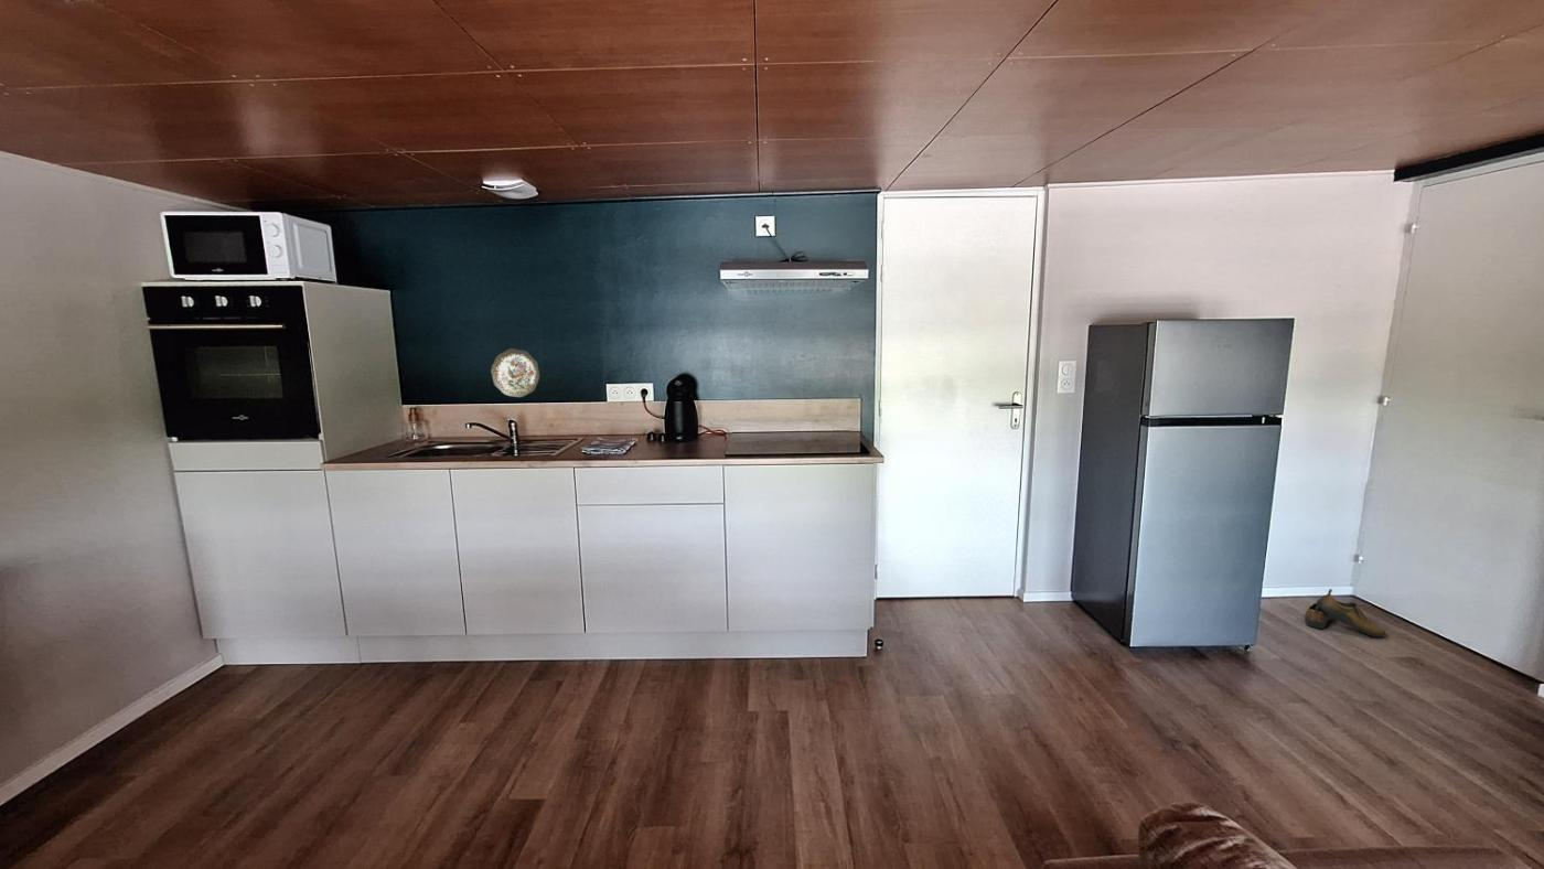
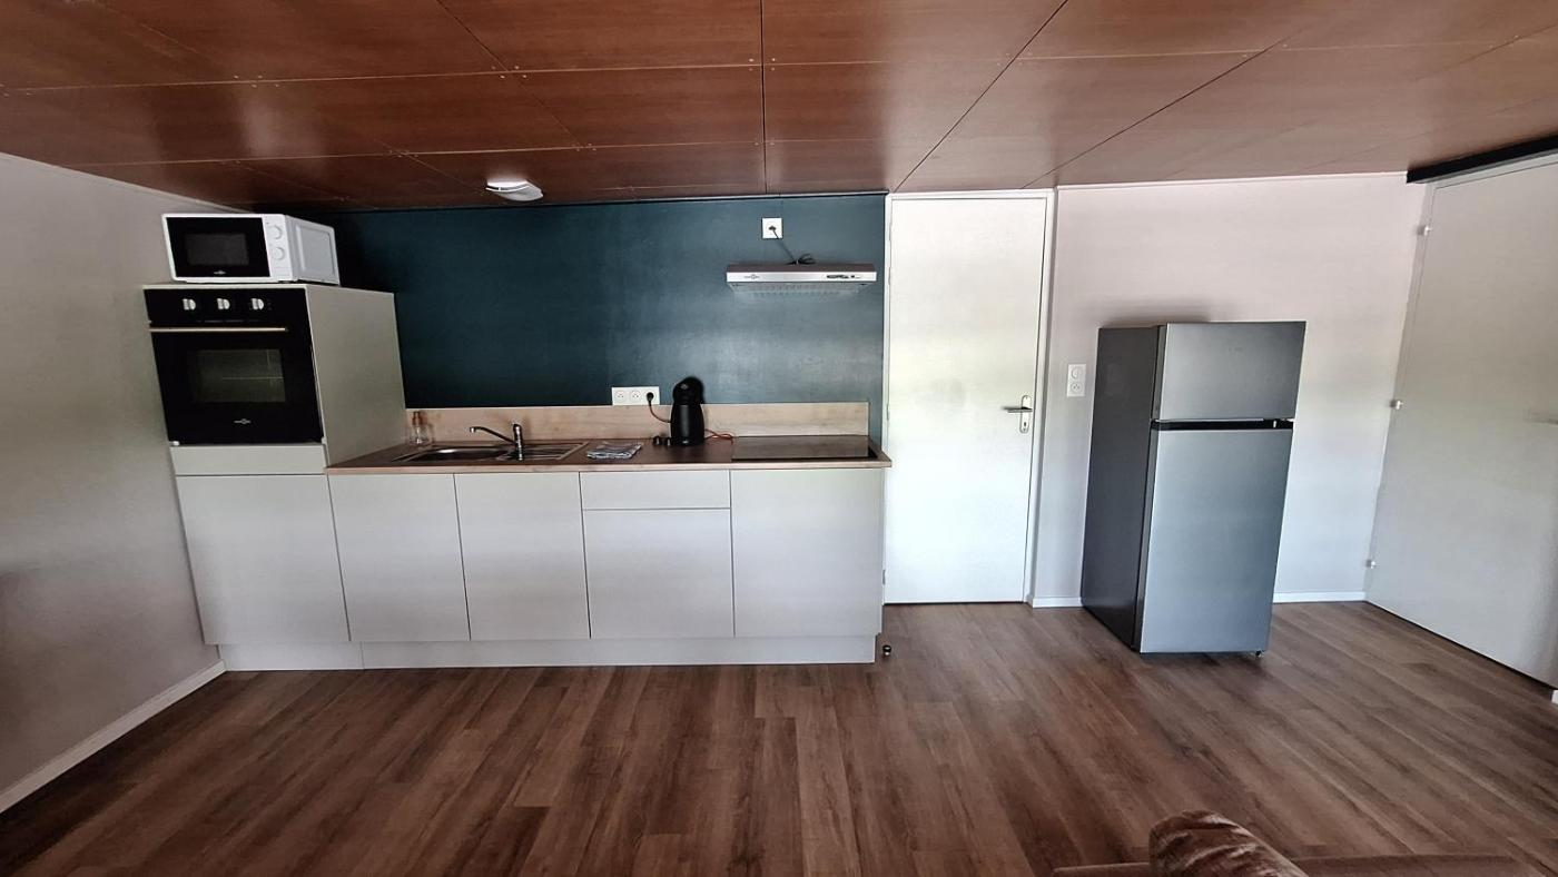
- decorative plate (516, 373)
- shoe (1344, 608)
